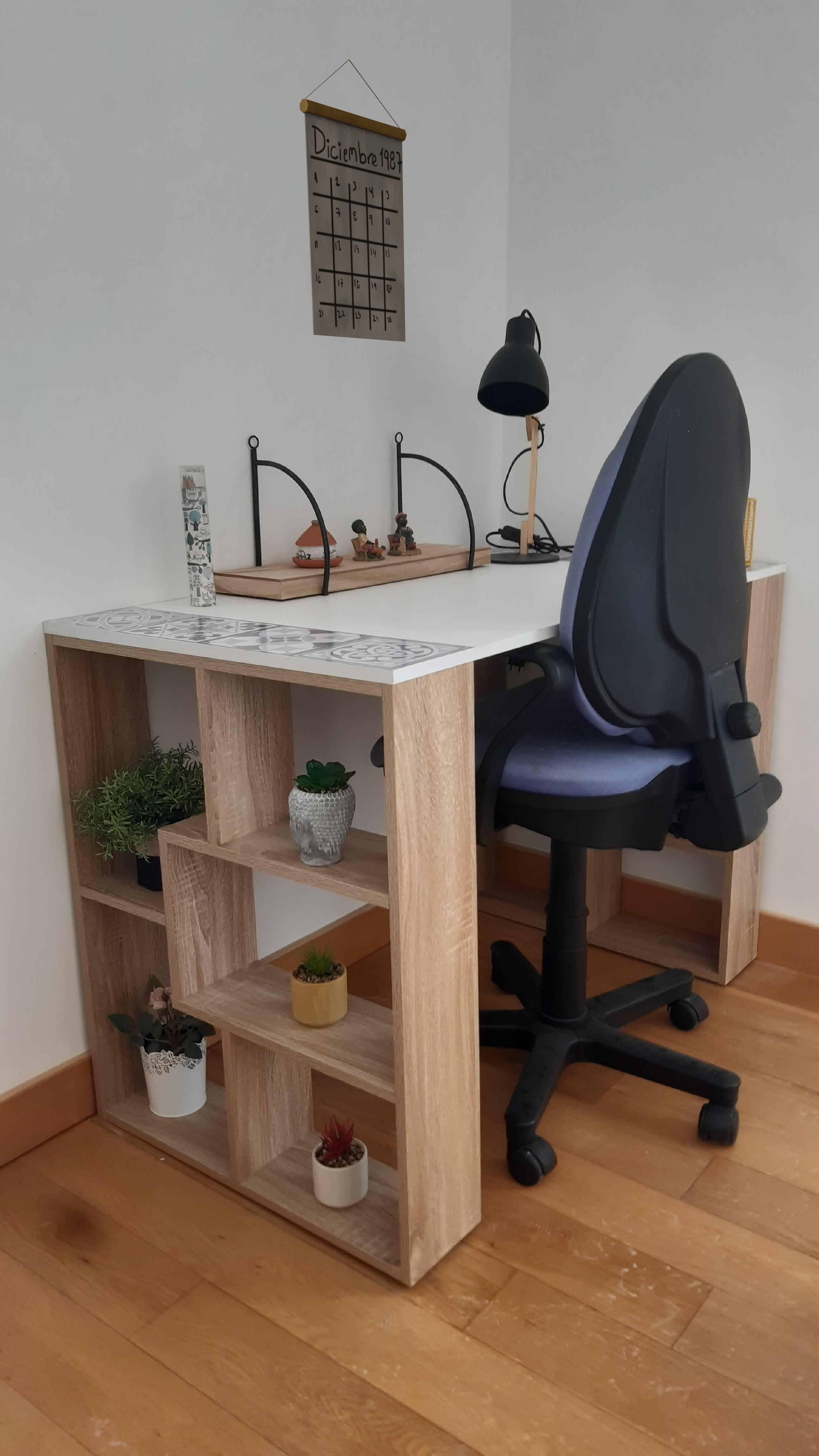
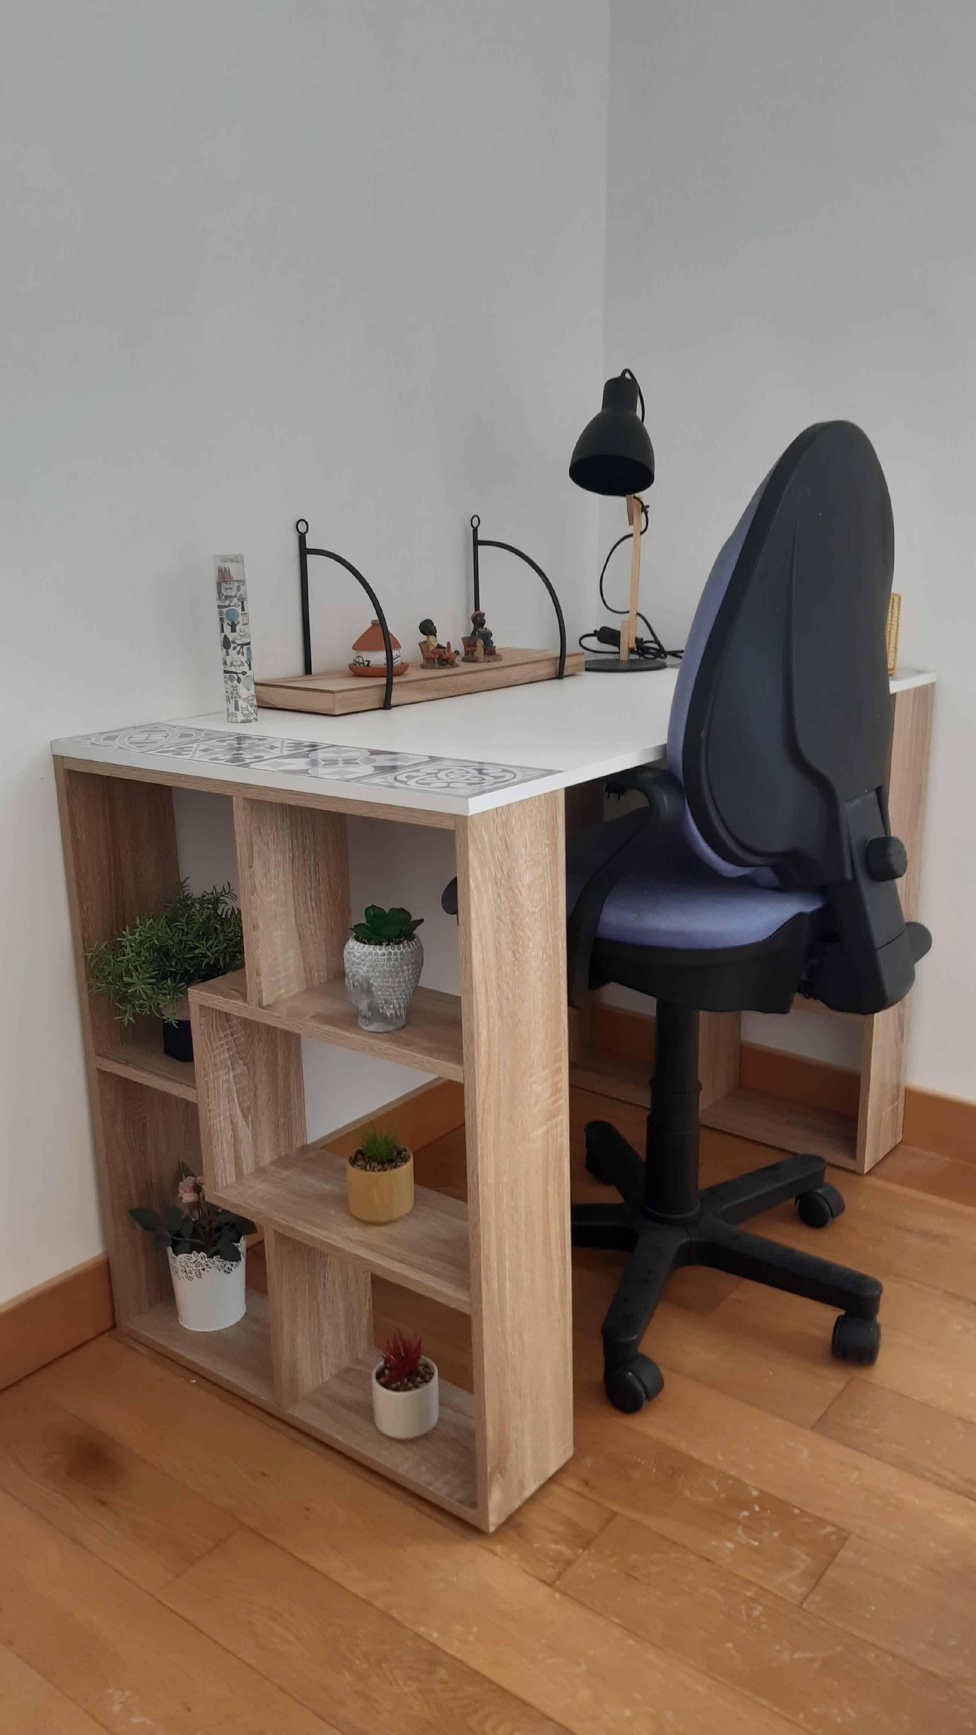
- calendar (357, 203)
